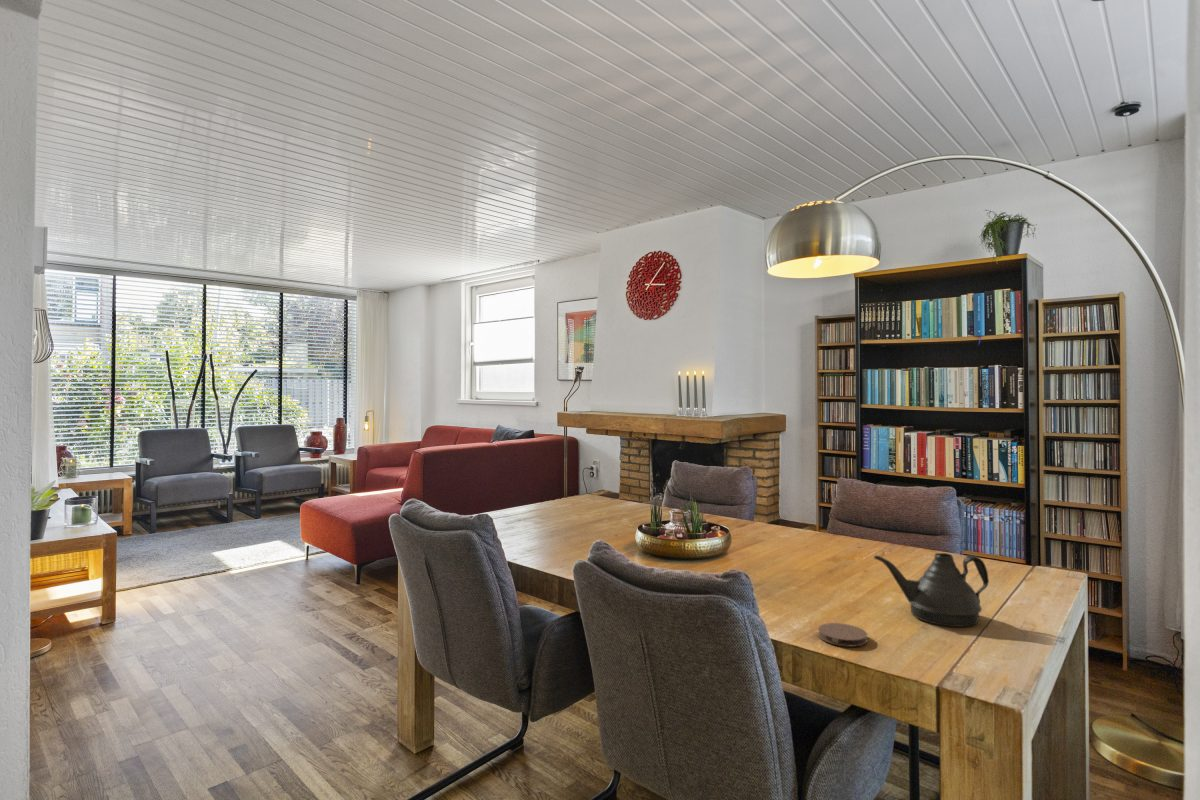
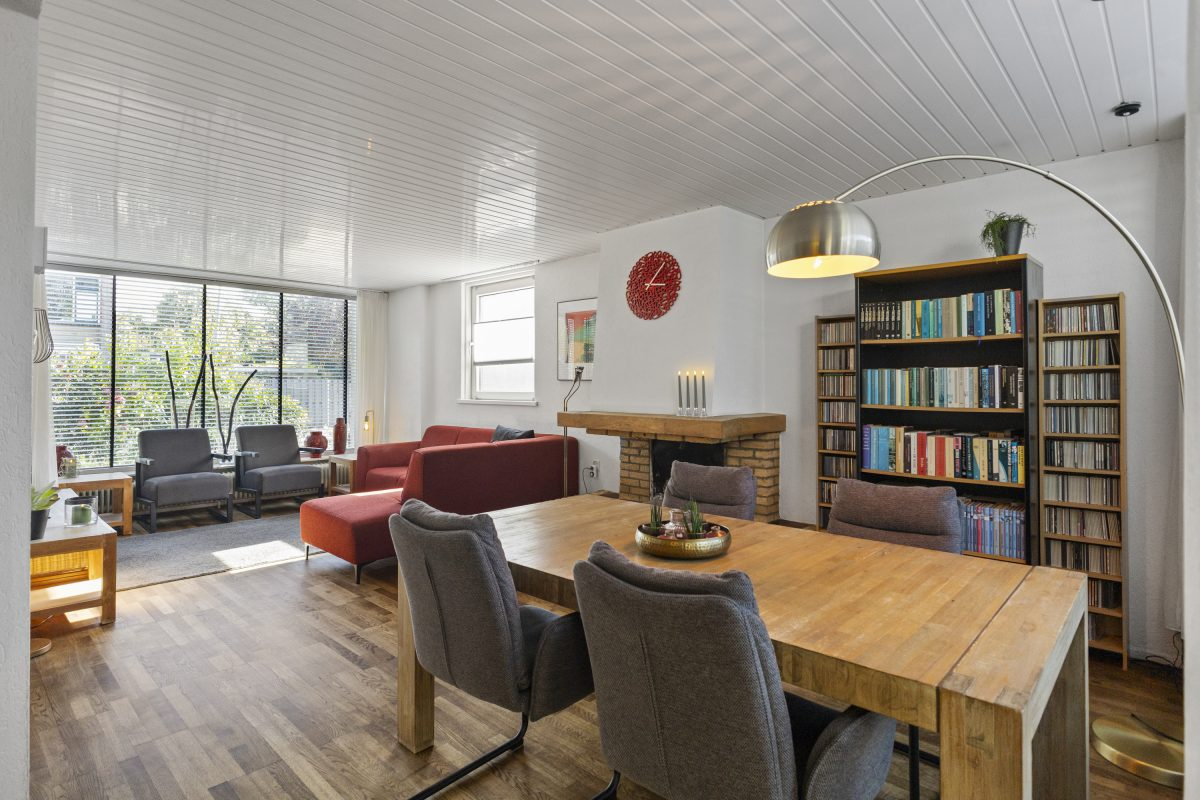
- coaster (842, 634)
- teapot (929, 584)
